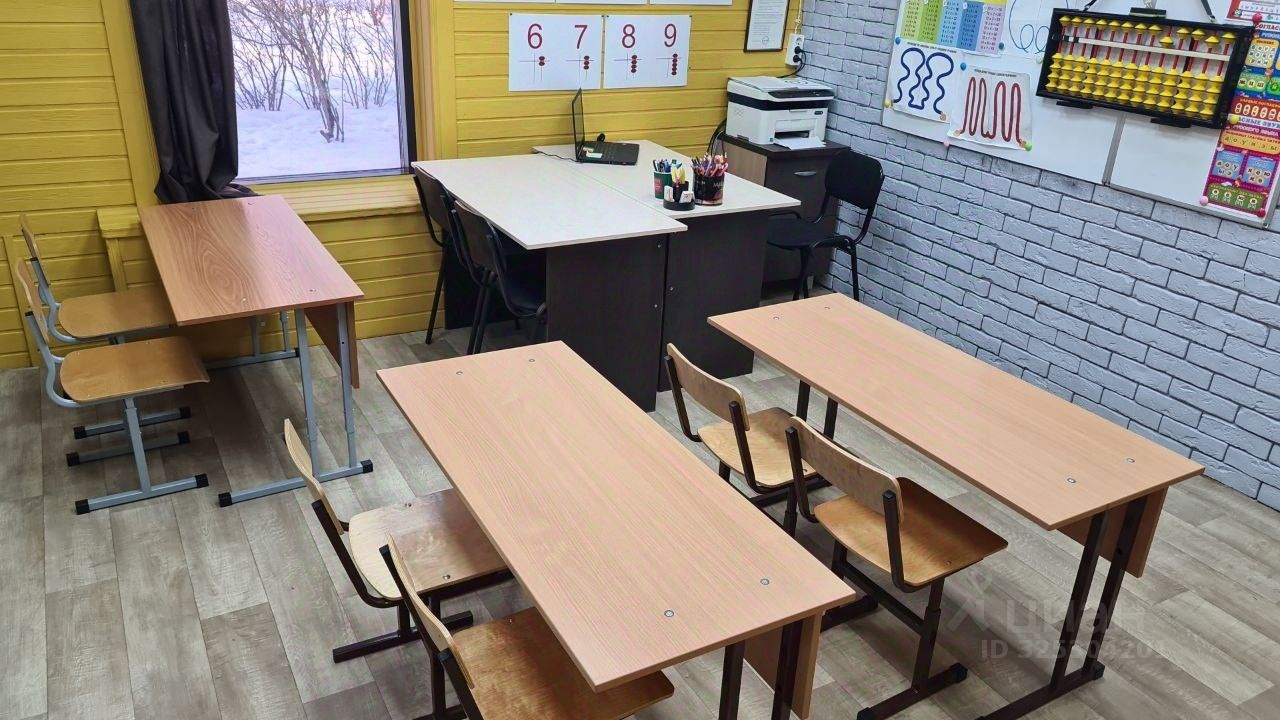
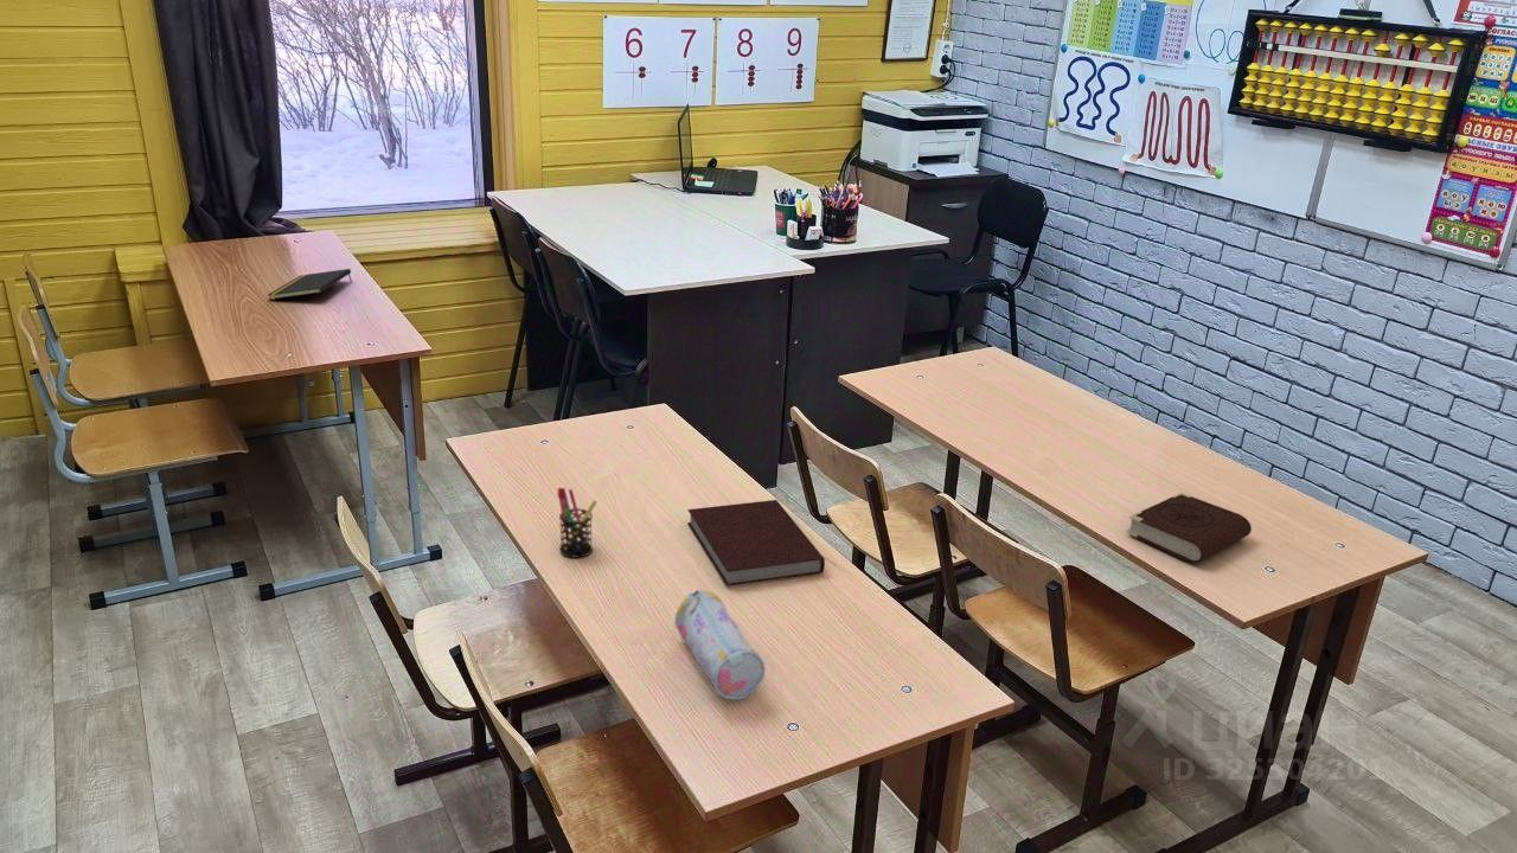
+ book (1189, 526)
+ notebook (753, 539)
+ pencil case (718, 642)
+ pen holder (572, 521)
+ notepad (309, 283)
